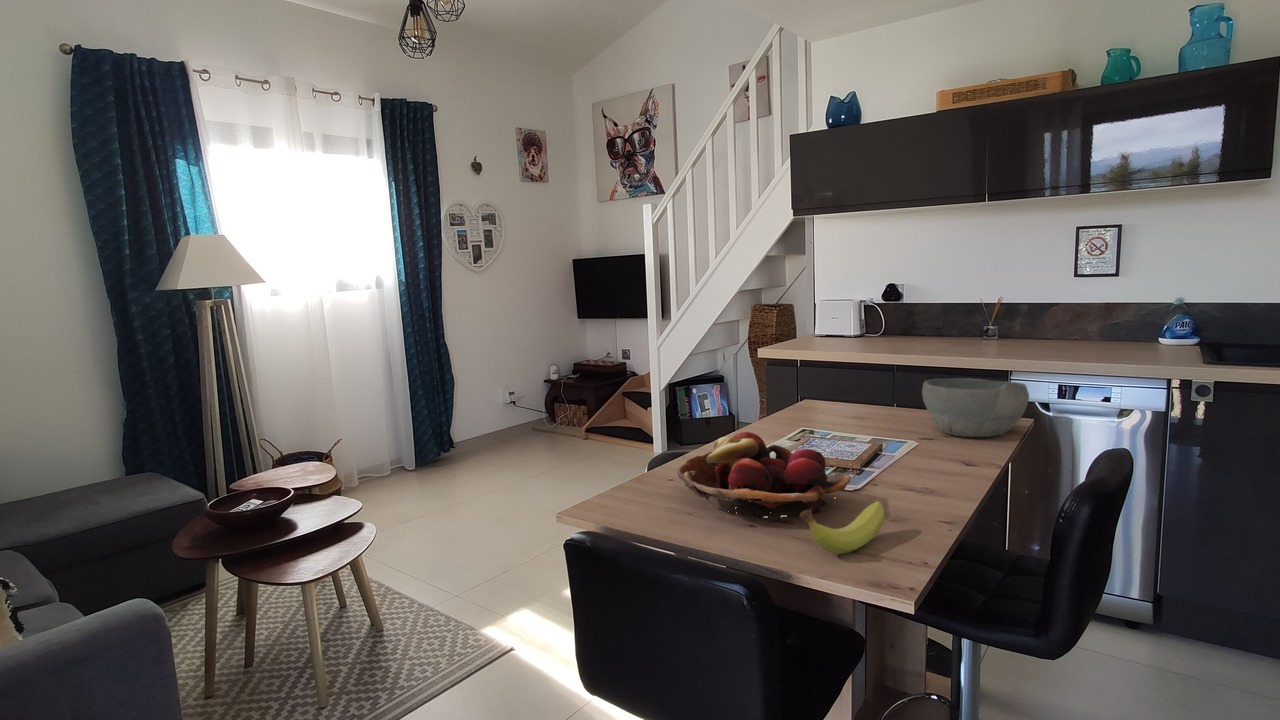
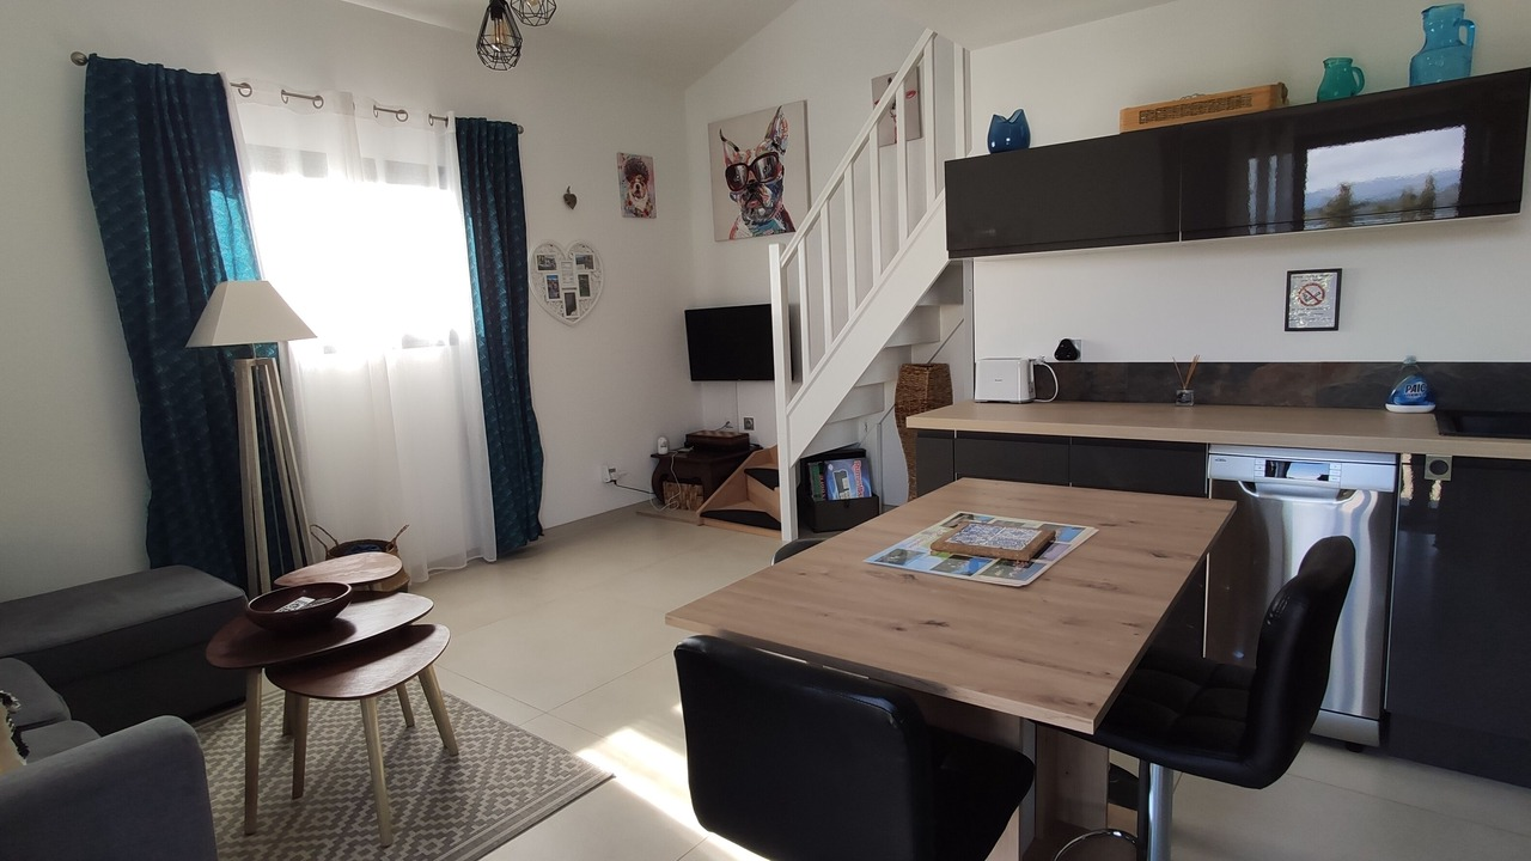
- fruit basket (756, 470)
- fruit (849, 524)
- bowl (973, 404)
